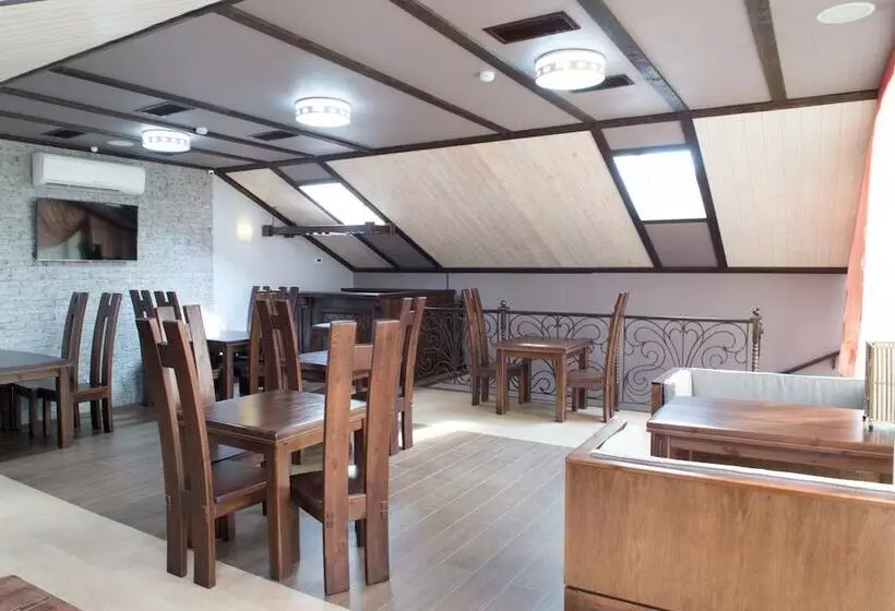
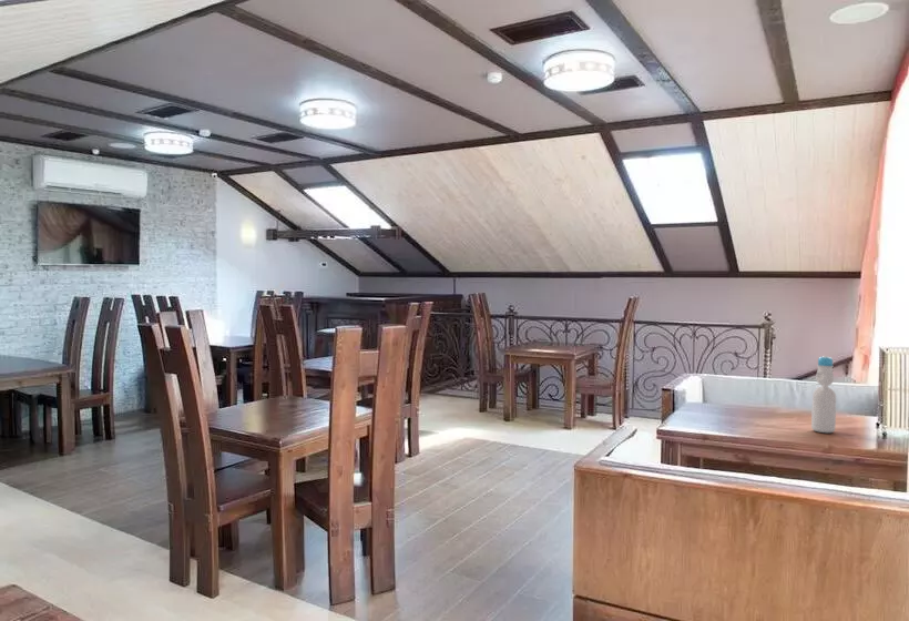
+ bottle (824, 393)
